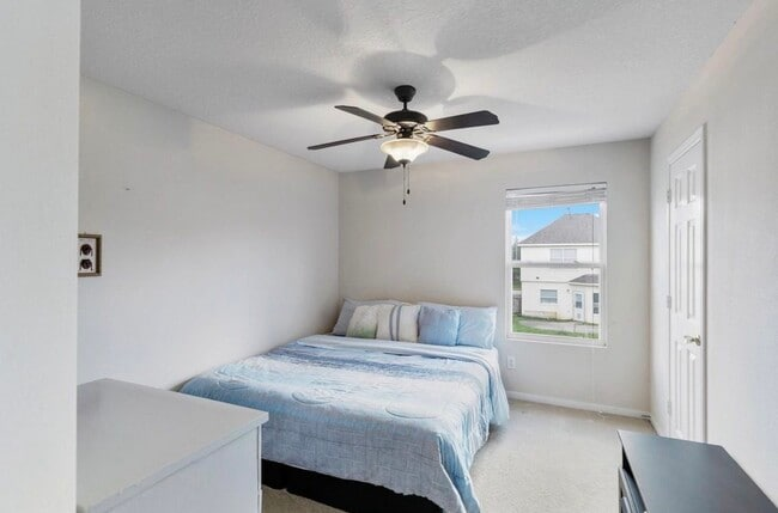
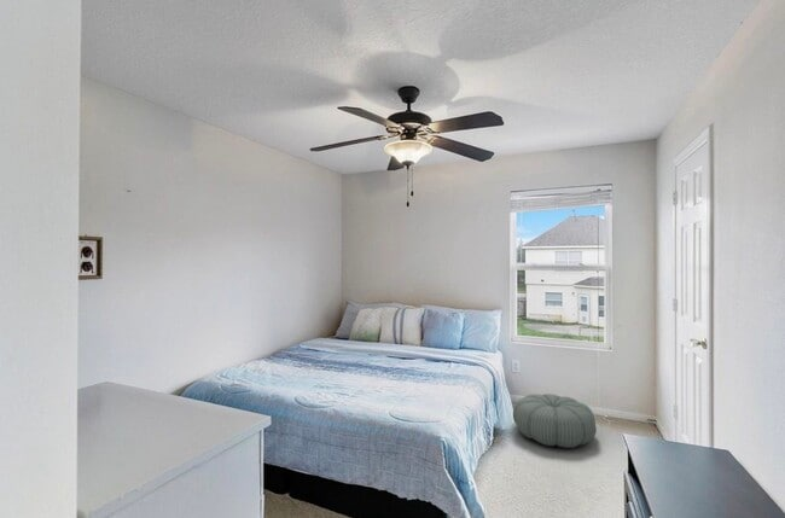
+ pouf (553, 418)
